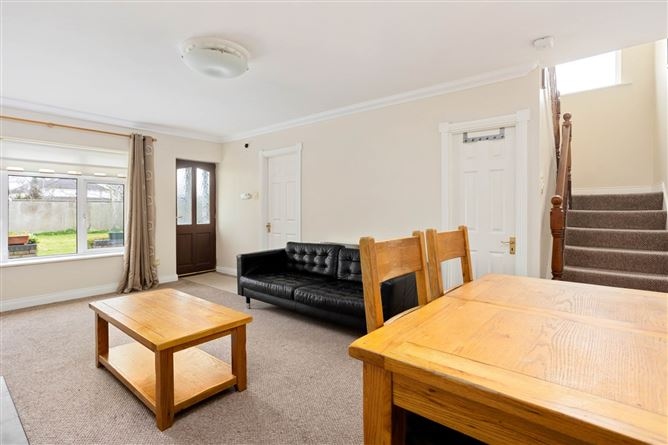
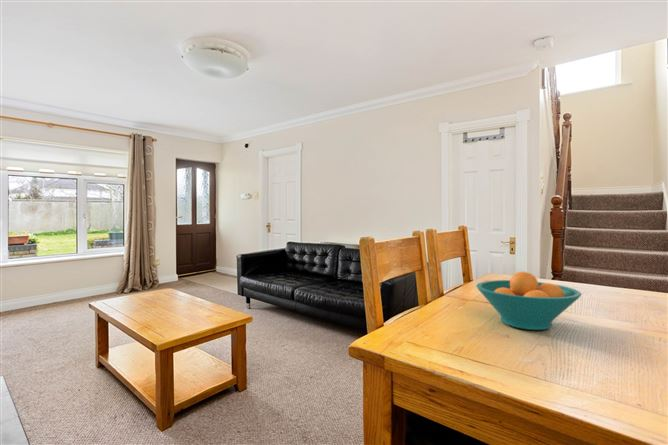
+ fruit bowl (525, 297)
